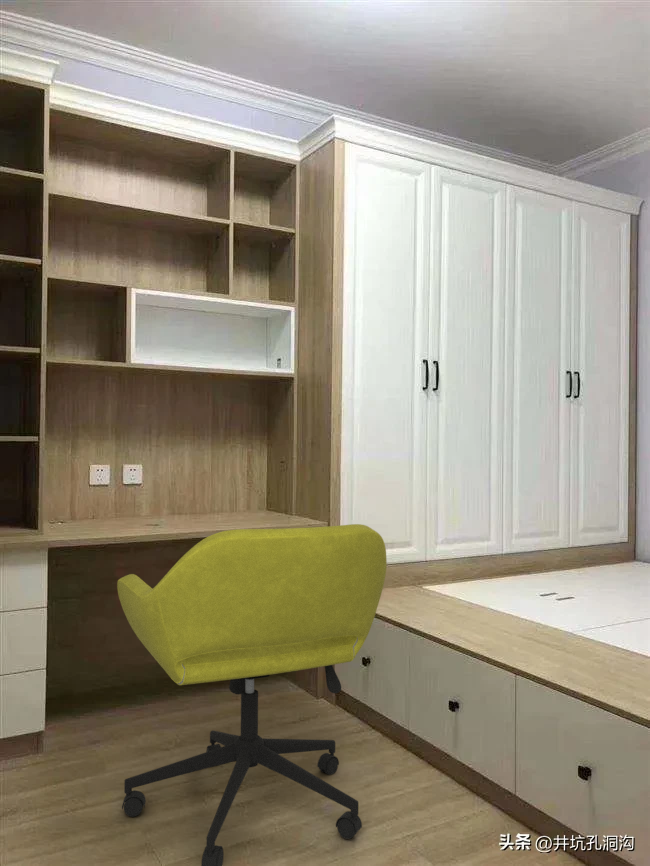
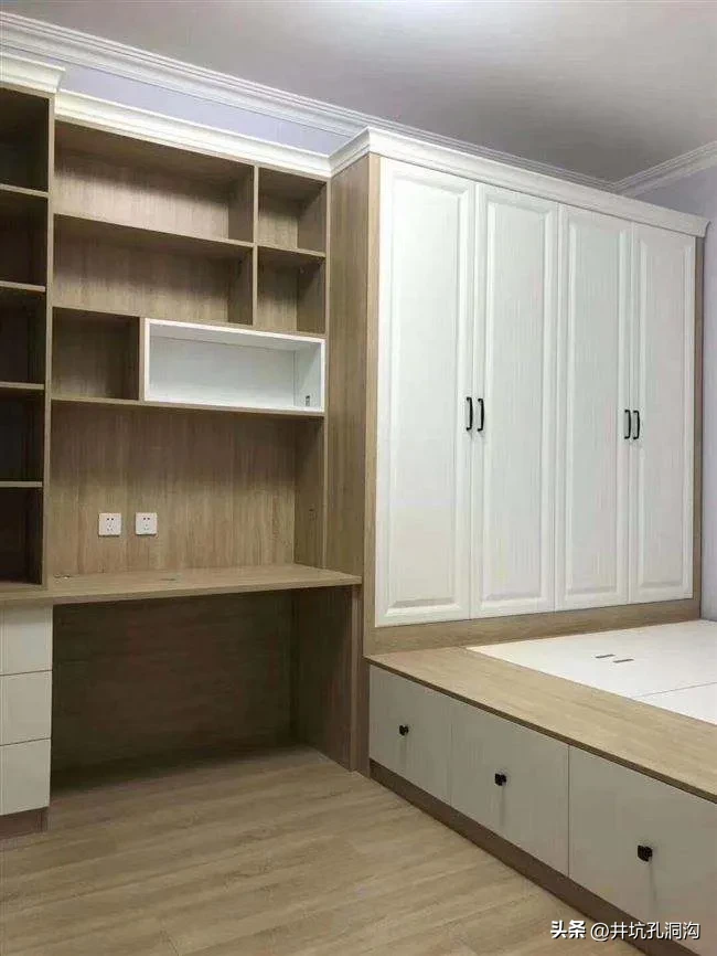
- office chair (250, 660)
